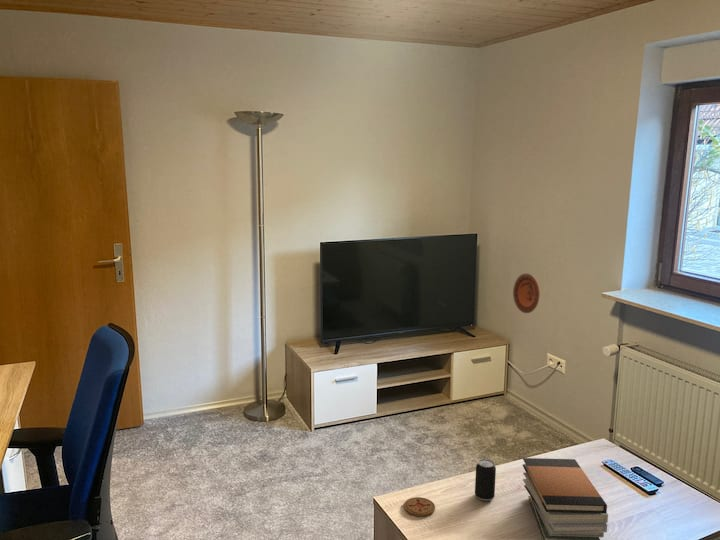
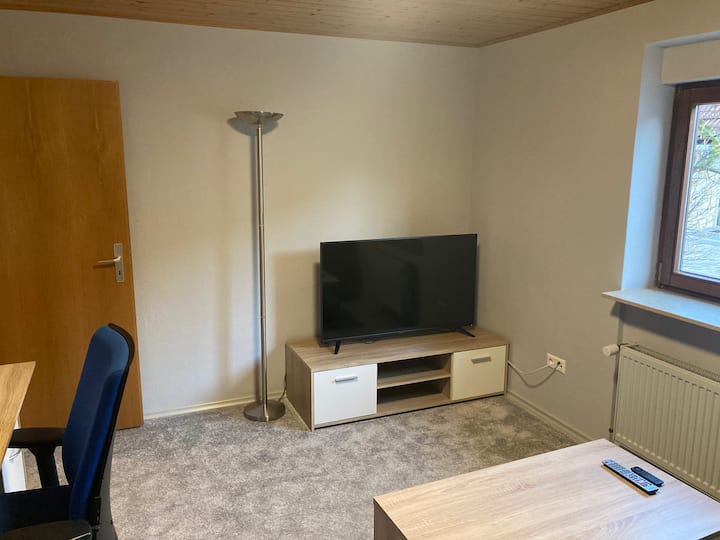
- coaster (419, 506)
- beverage can (485, 479)
- book stack (562, 500)
- decorative plate (526, 293)
